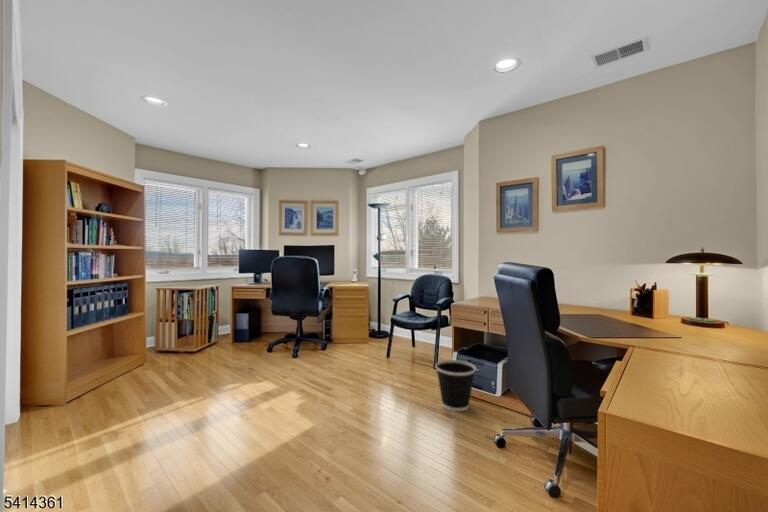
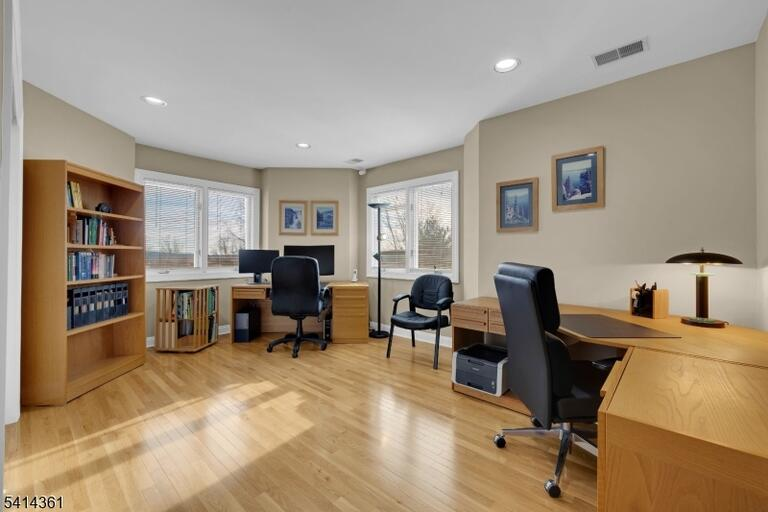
- wastebasket (455, 385)
